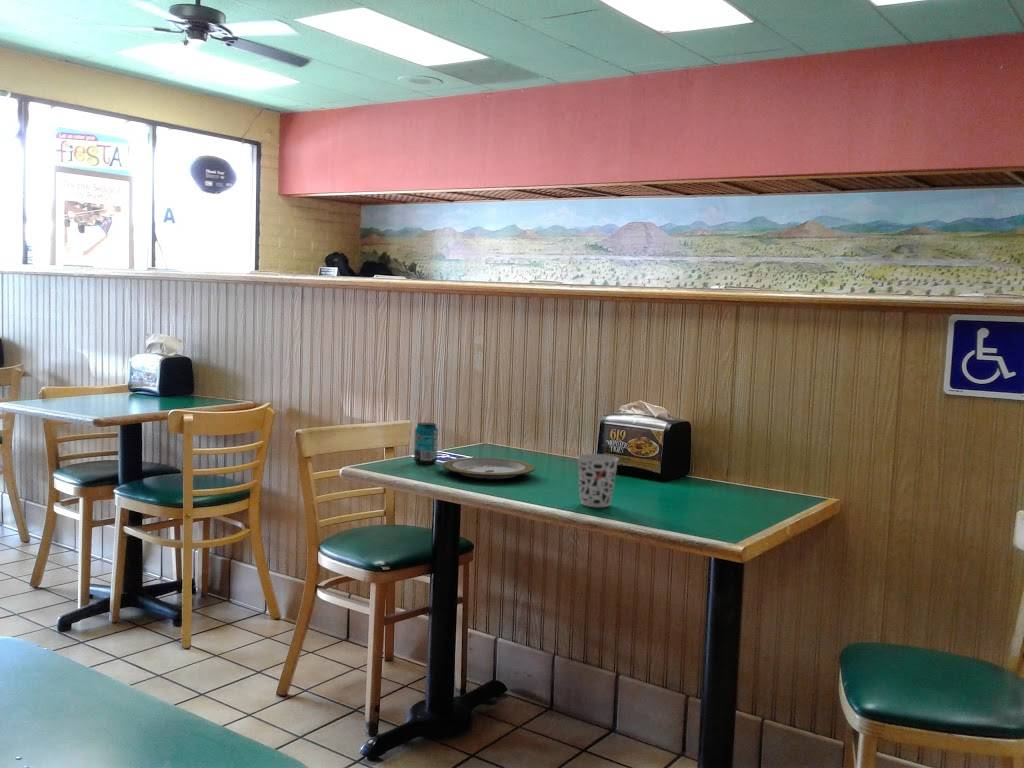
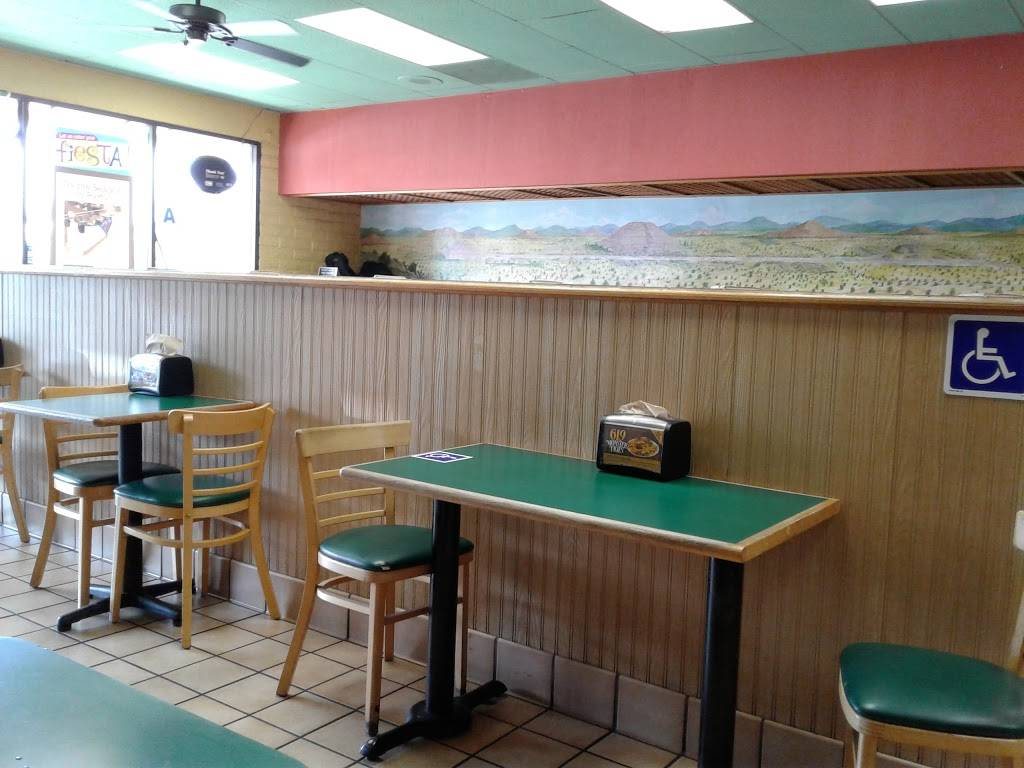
- plate (488, 469)
- beverage can (426, 443)
- cup (596, 480)
